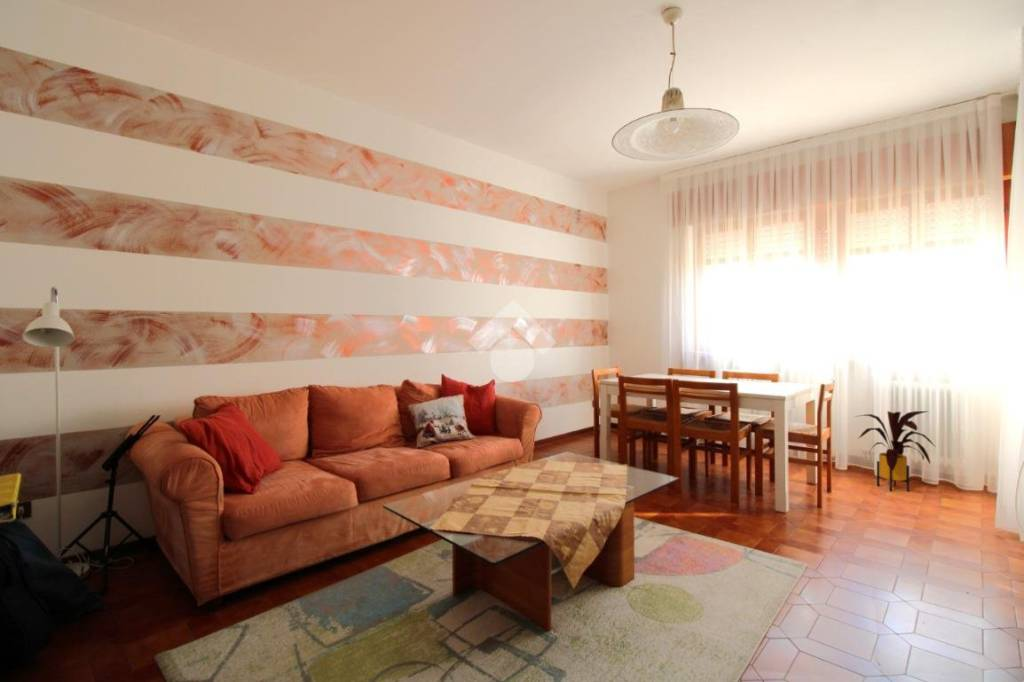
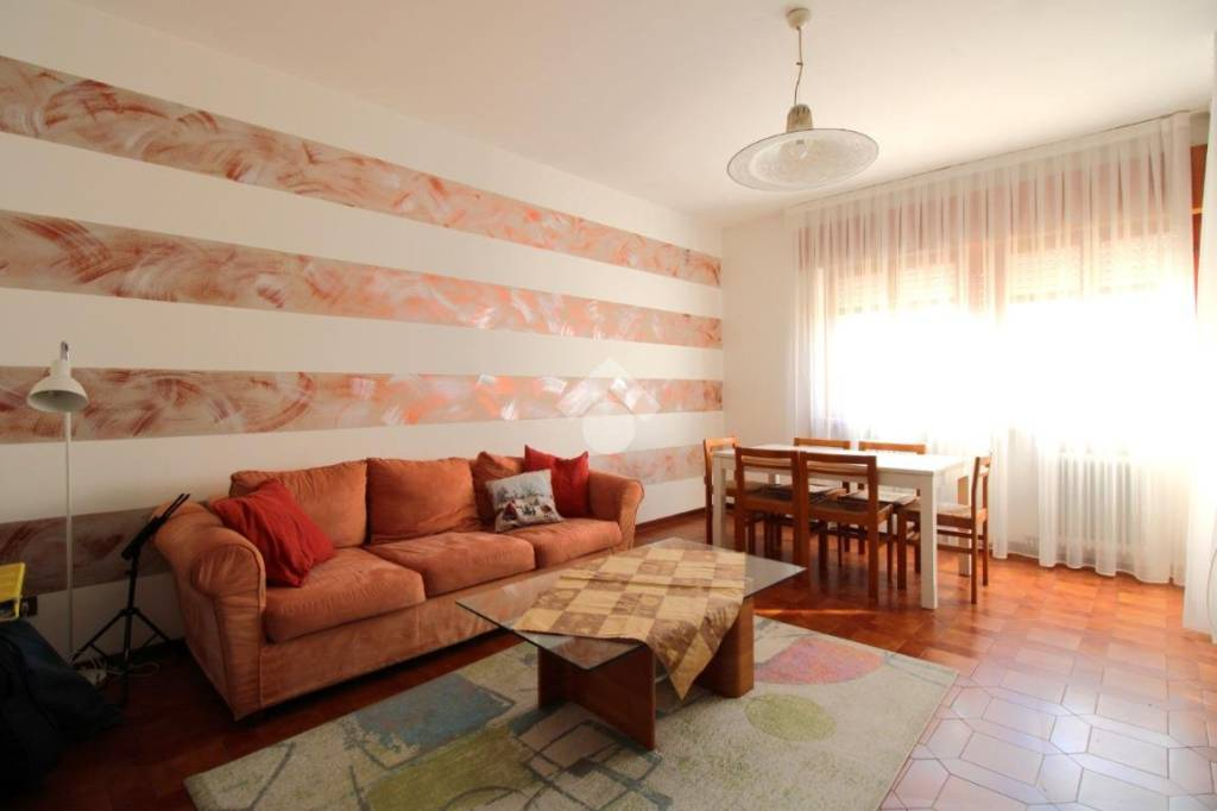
- house plant (891, 448)
